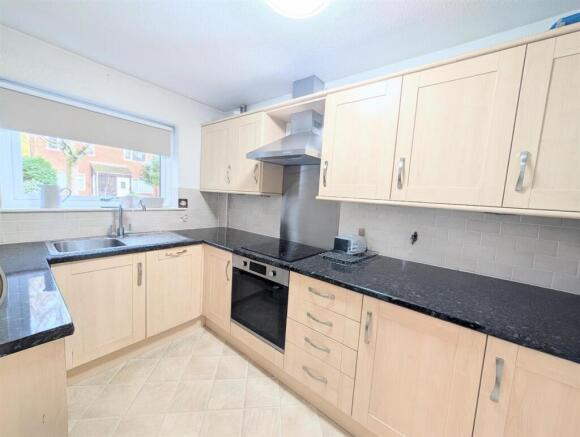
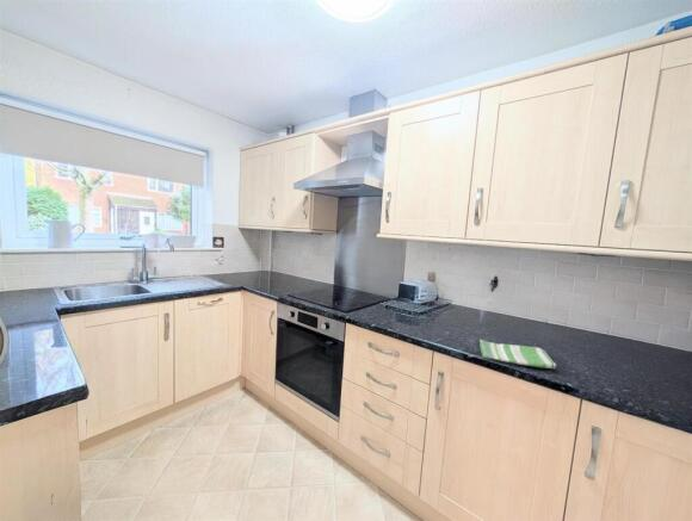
+ dish towel (513, 353)
